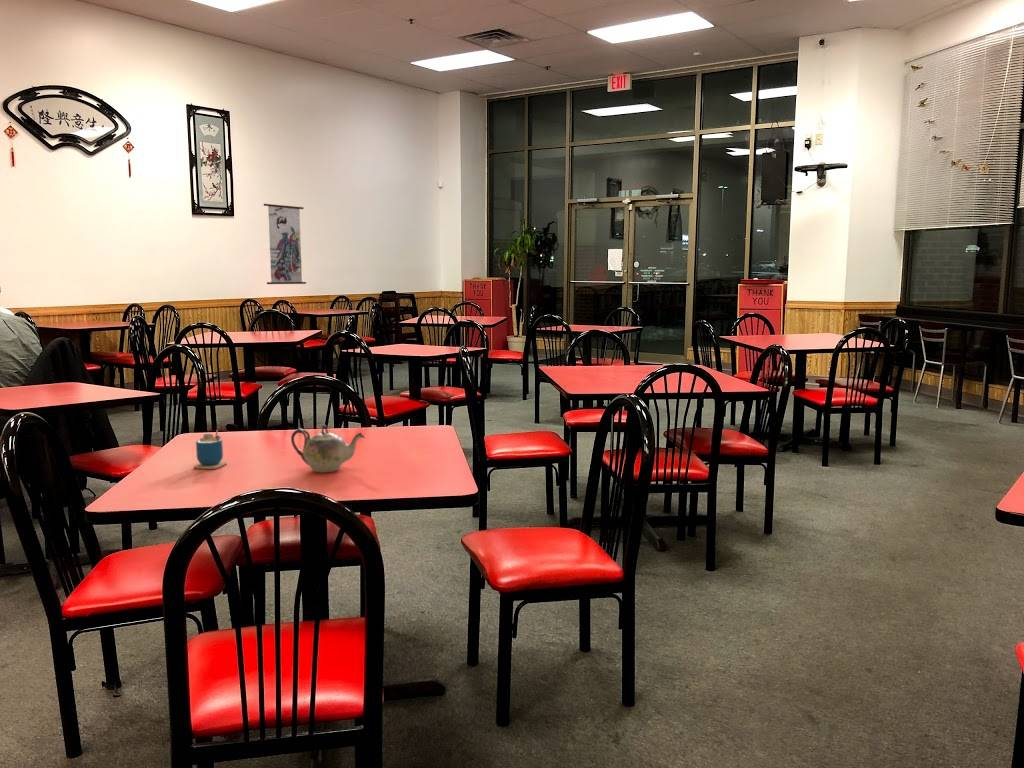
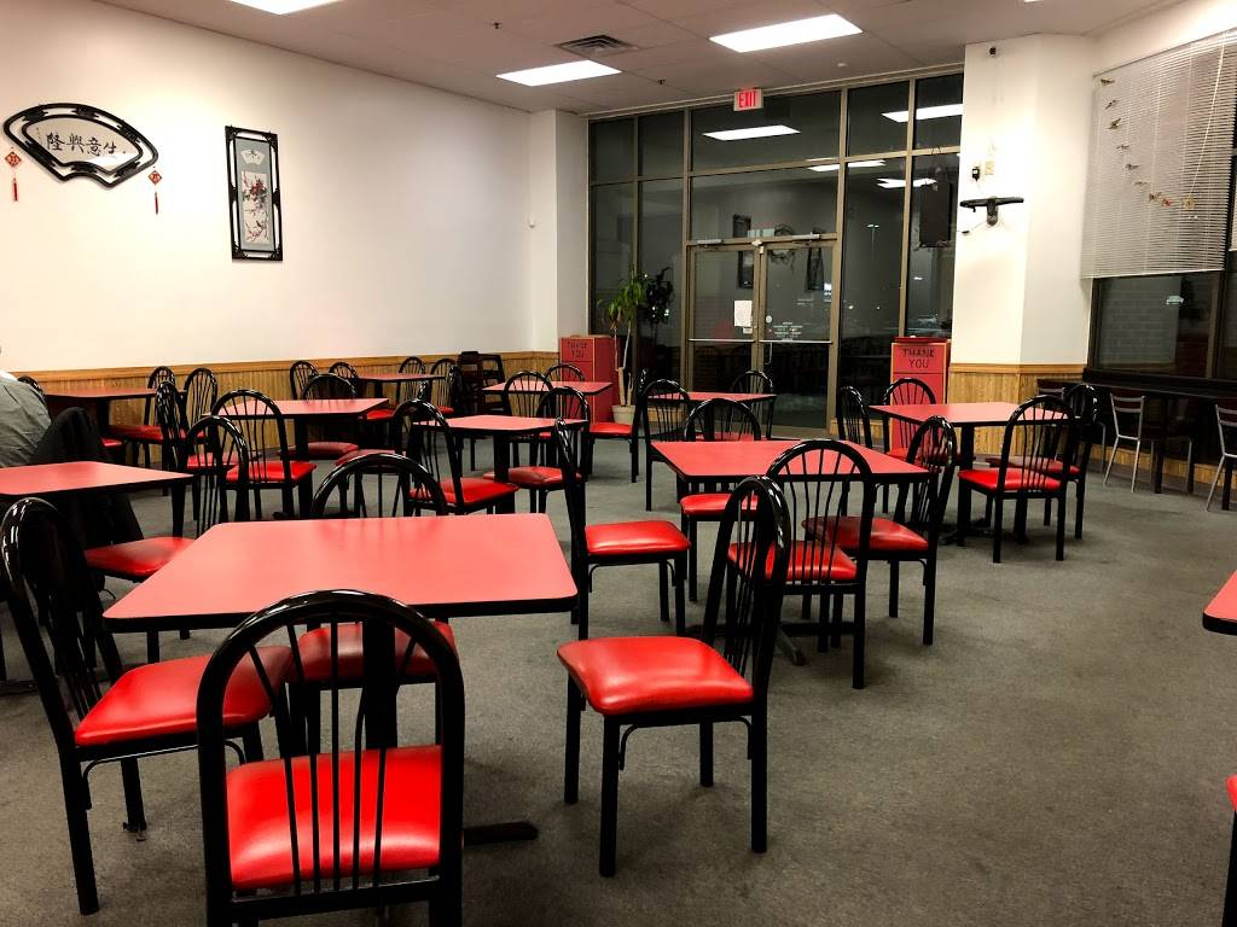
- wall scroll (285, 239)
- cup (209, 444)
- teapot (328, 447)
